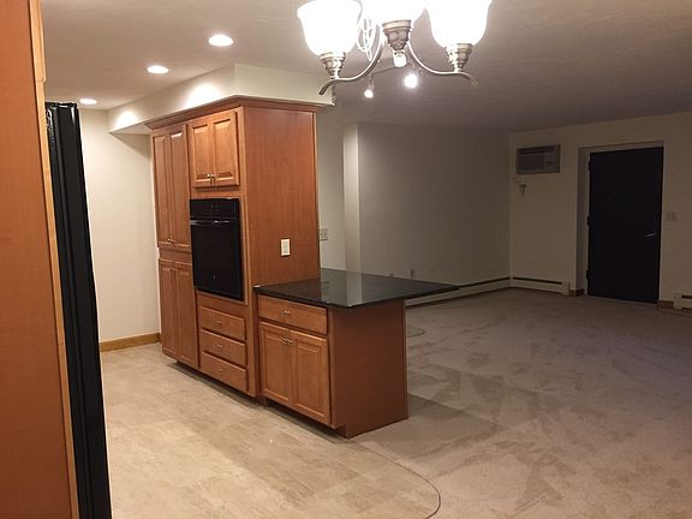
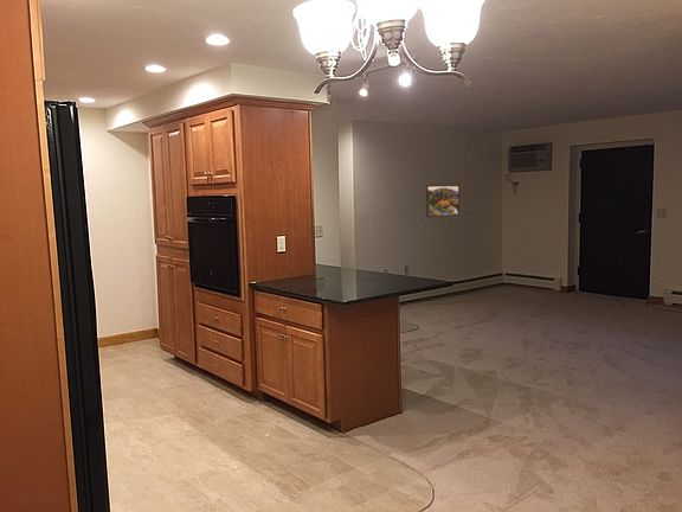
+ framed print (443, 200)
